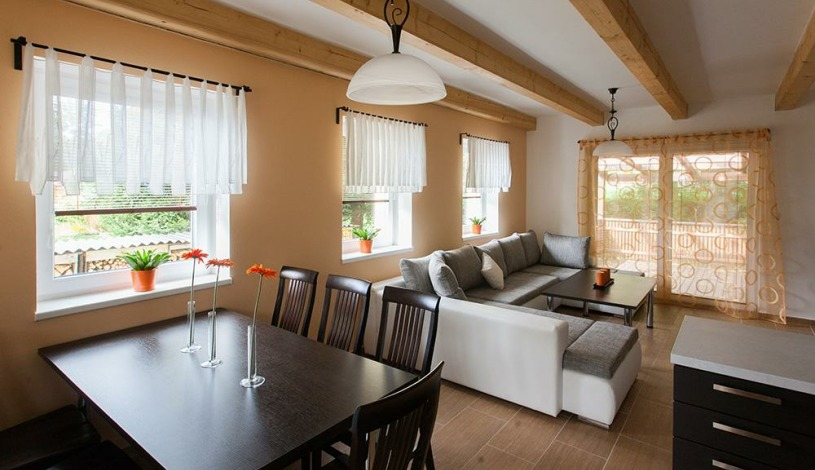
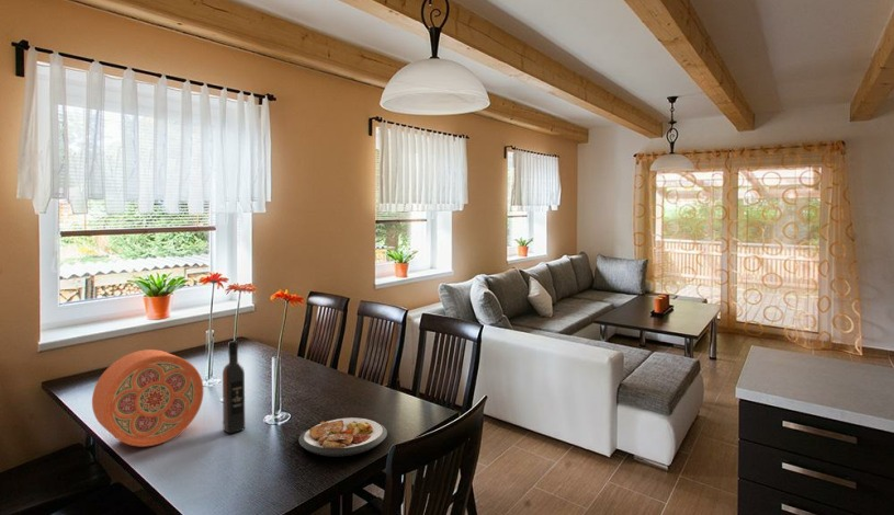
+ wine bottle (234, 386)
+ plate (149, 396)
+ plate (343, 432)
